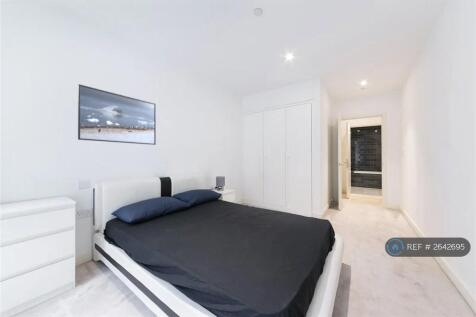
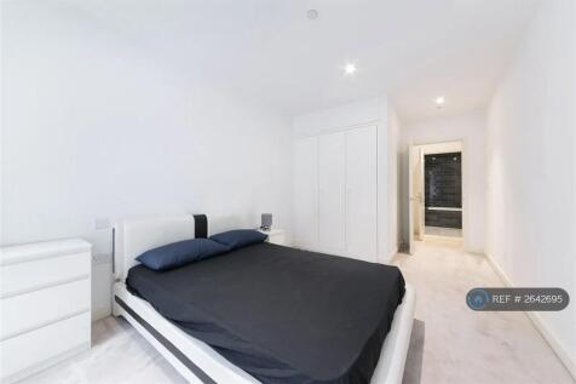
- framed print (122, 119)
